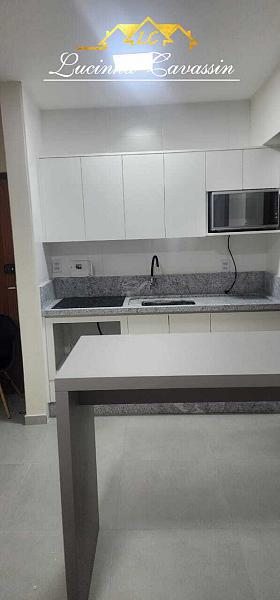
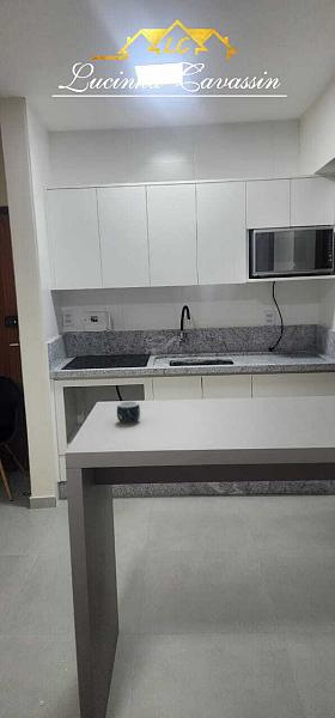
+ mug (128, 410)
